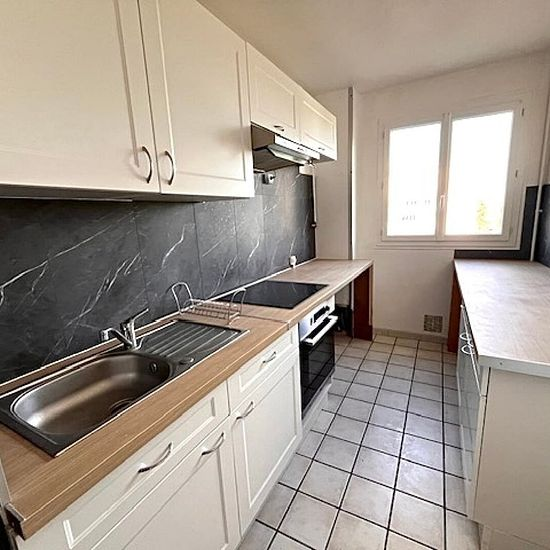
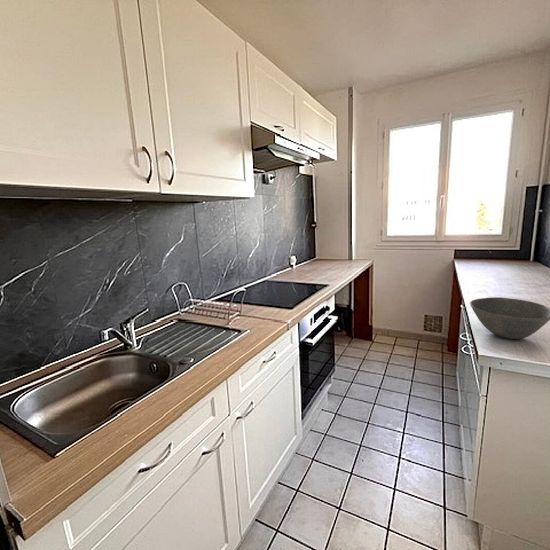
+ bowl (508, 320)
